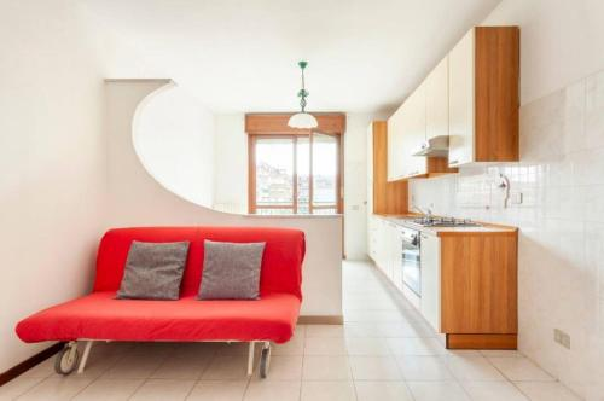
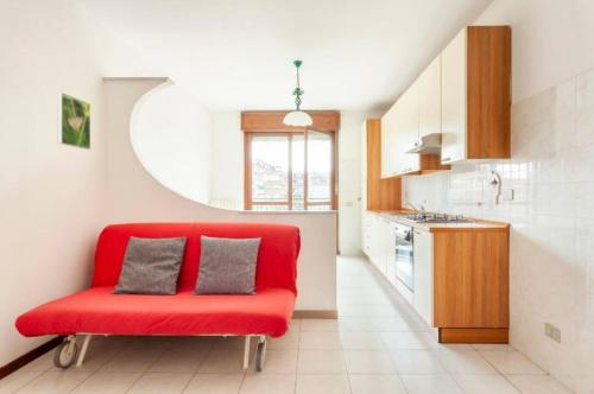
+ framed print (75, 122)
